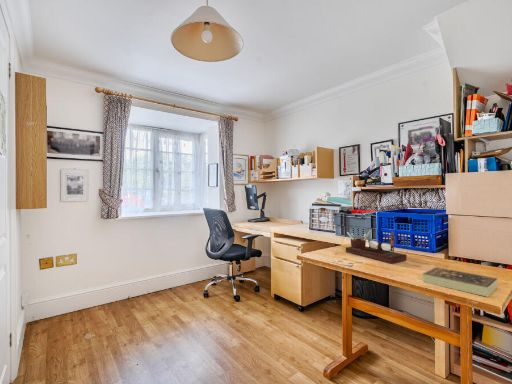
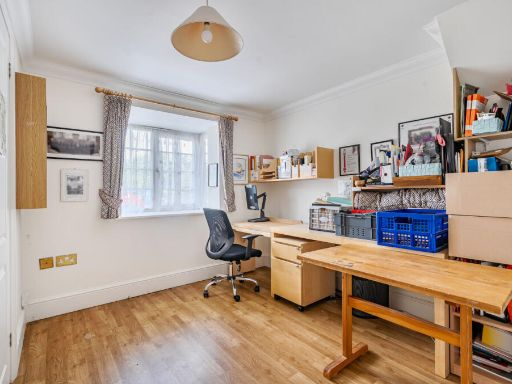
- desk organizer (372, 242)
- book (459, 280)
